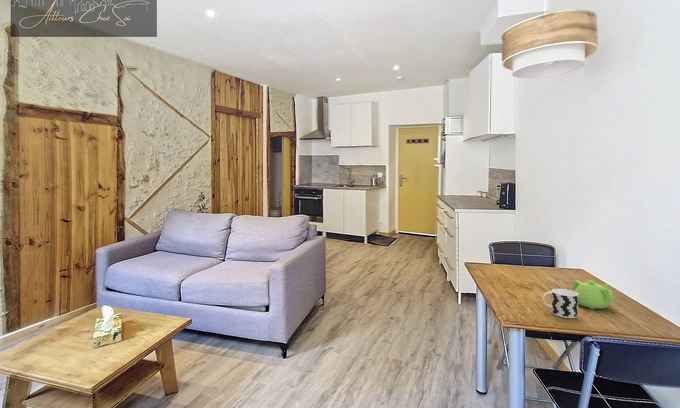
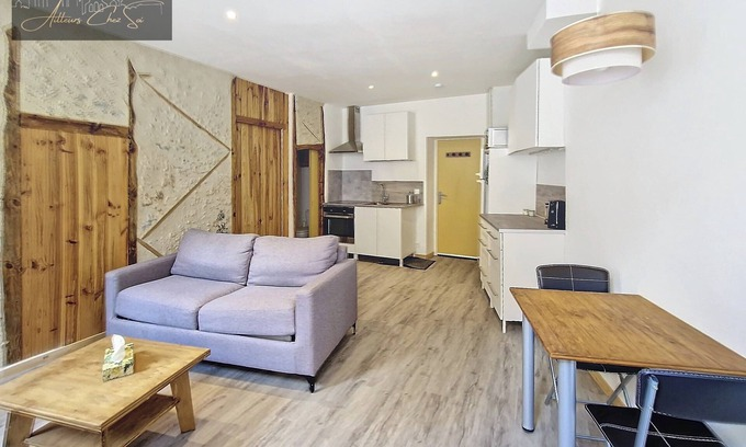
- teapot (593, 293)
- cup (559, 302)
